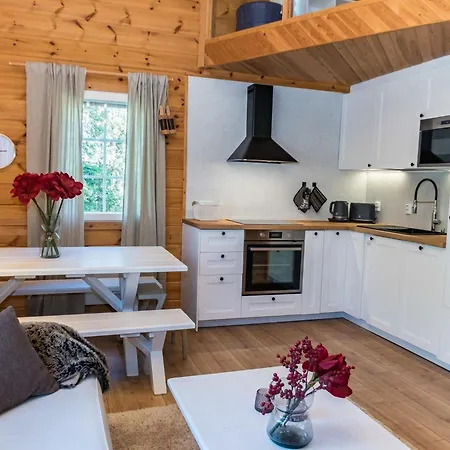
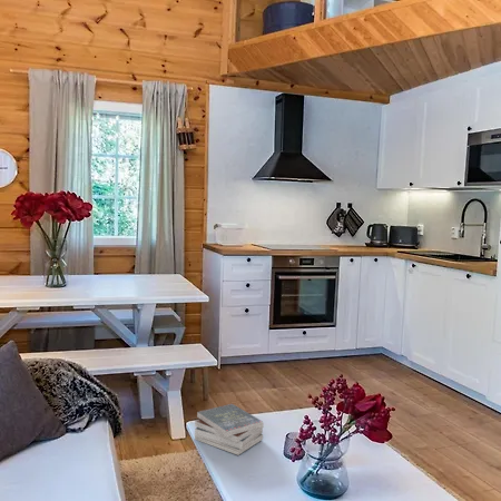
+ book (228, 428)
